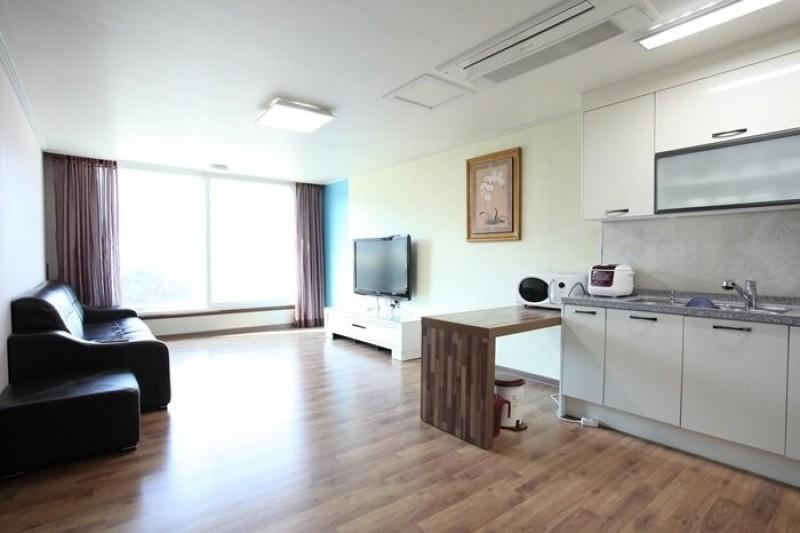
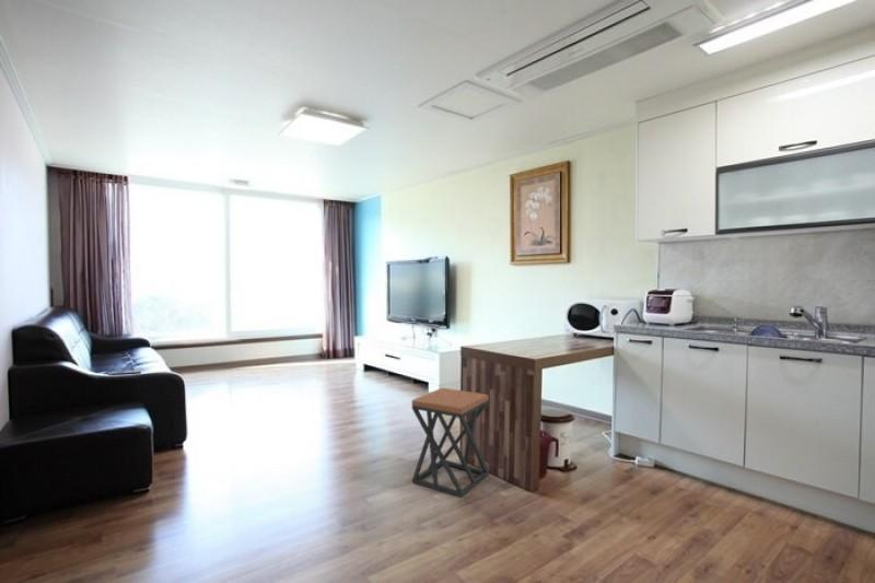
+ stool (451, 438)
